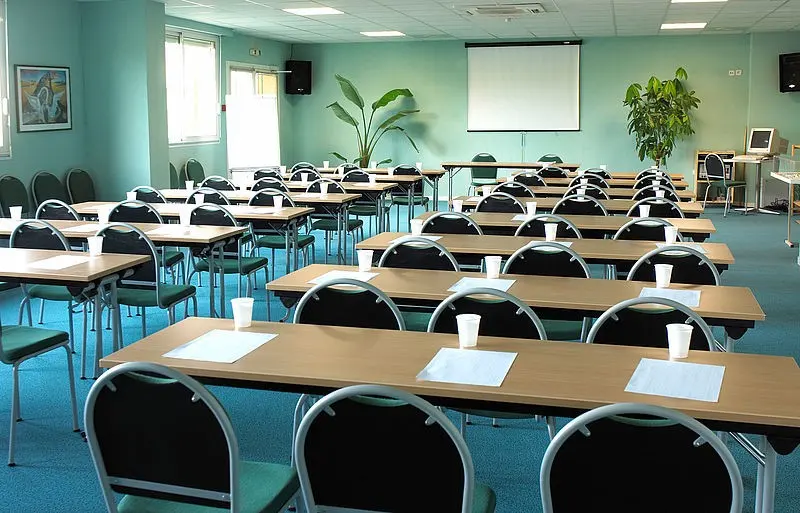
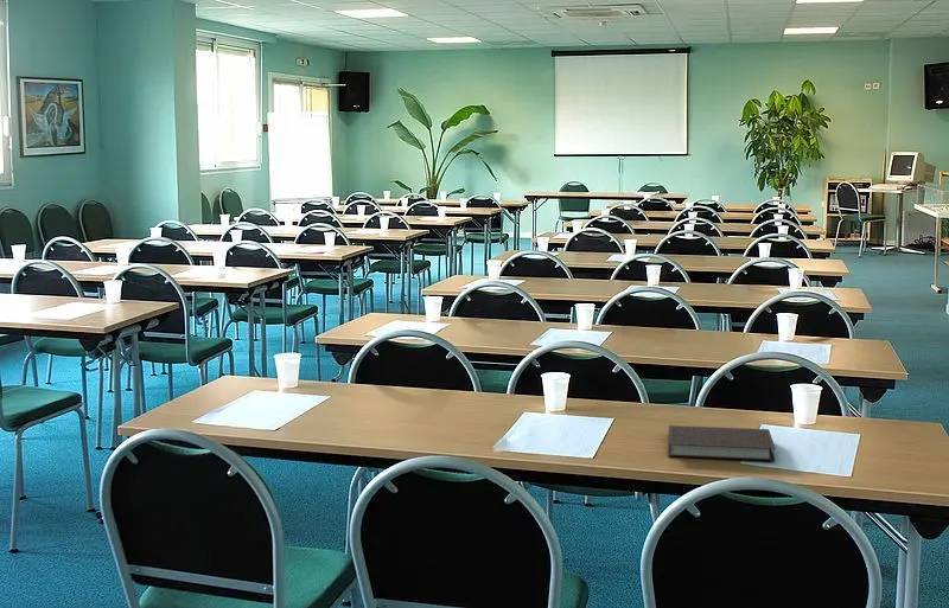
+ notebook (719, 441)
